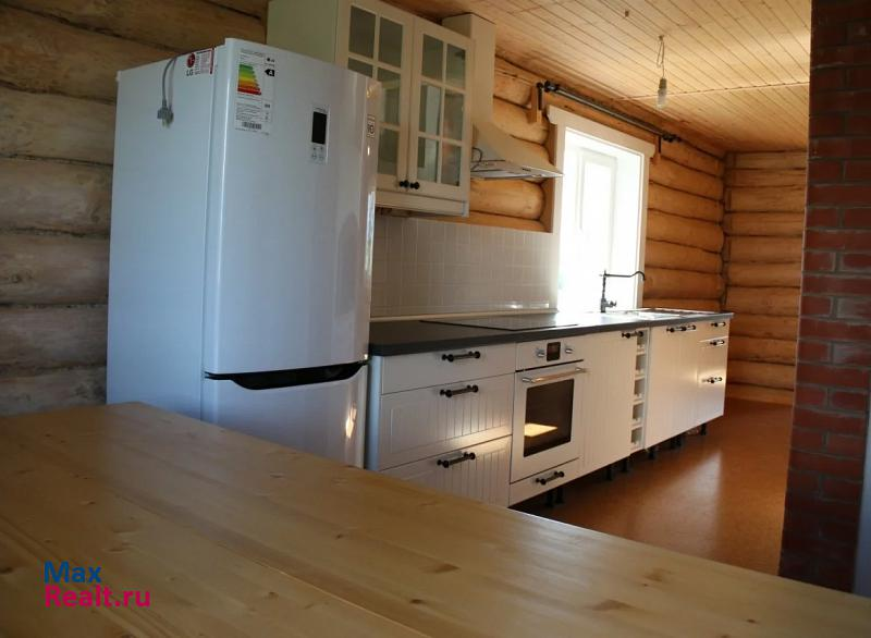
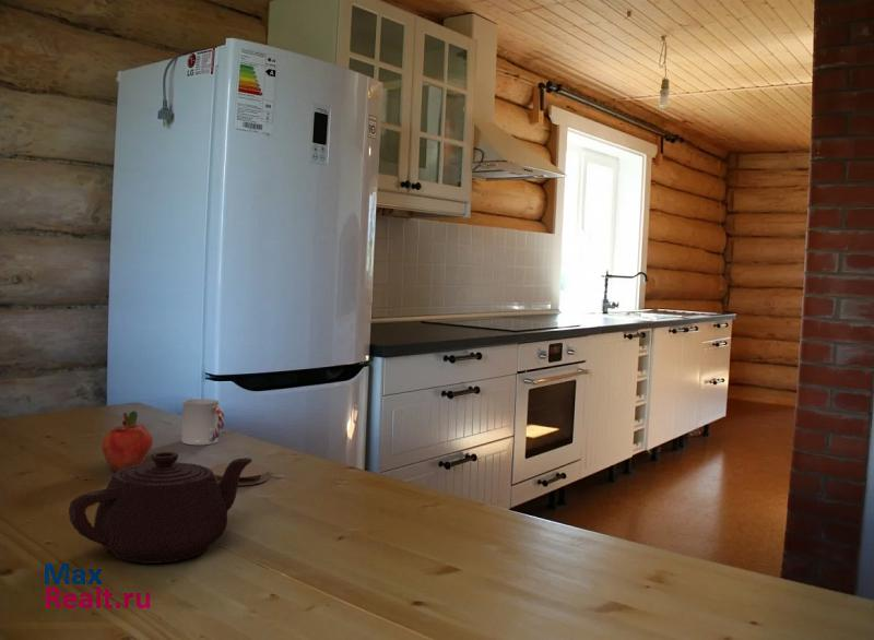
+ fruit (128, 440)
+ teapot (169, 500)
+ coaster (240, 474)
+ cup (205, 422)
